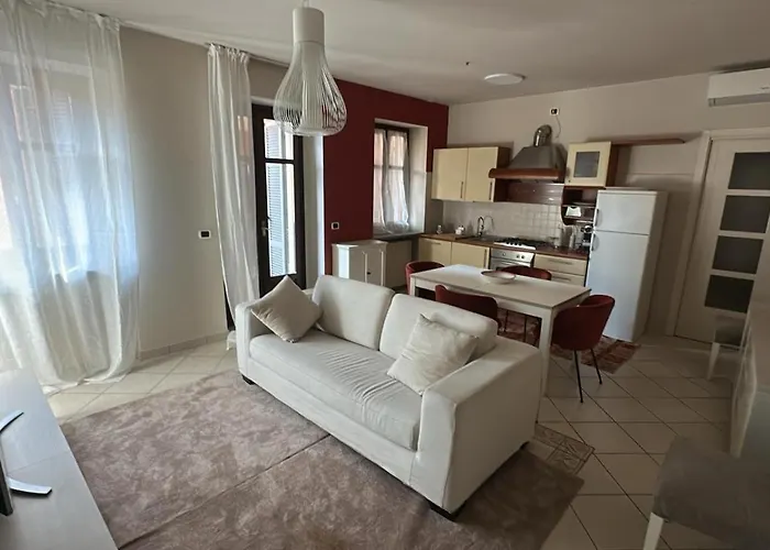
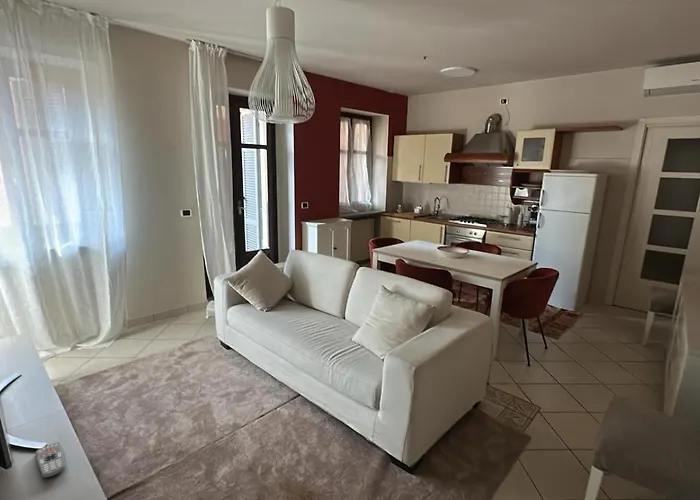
+ remote control (51, 459)
